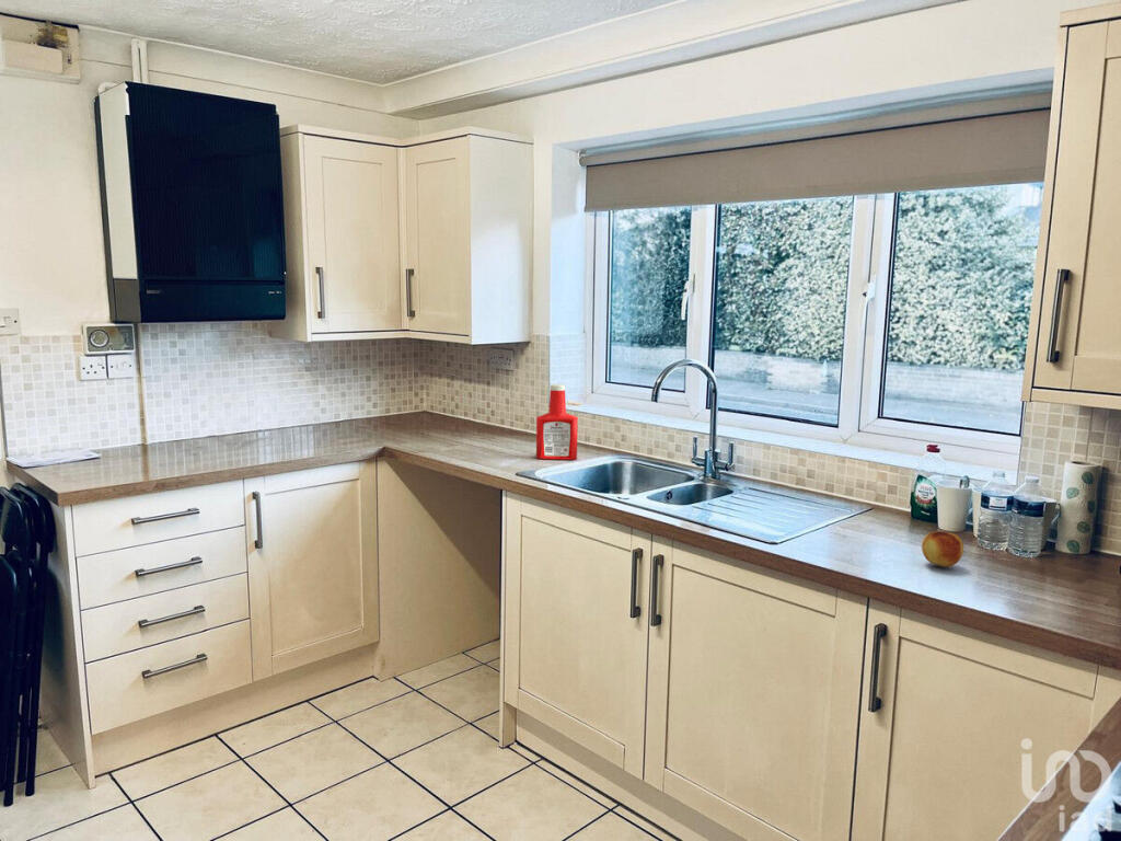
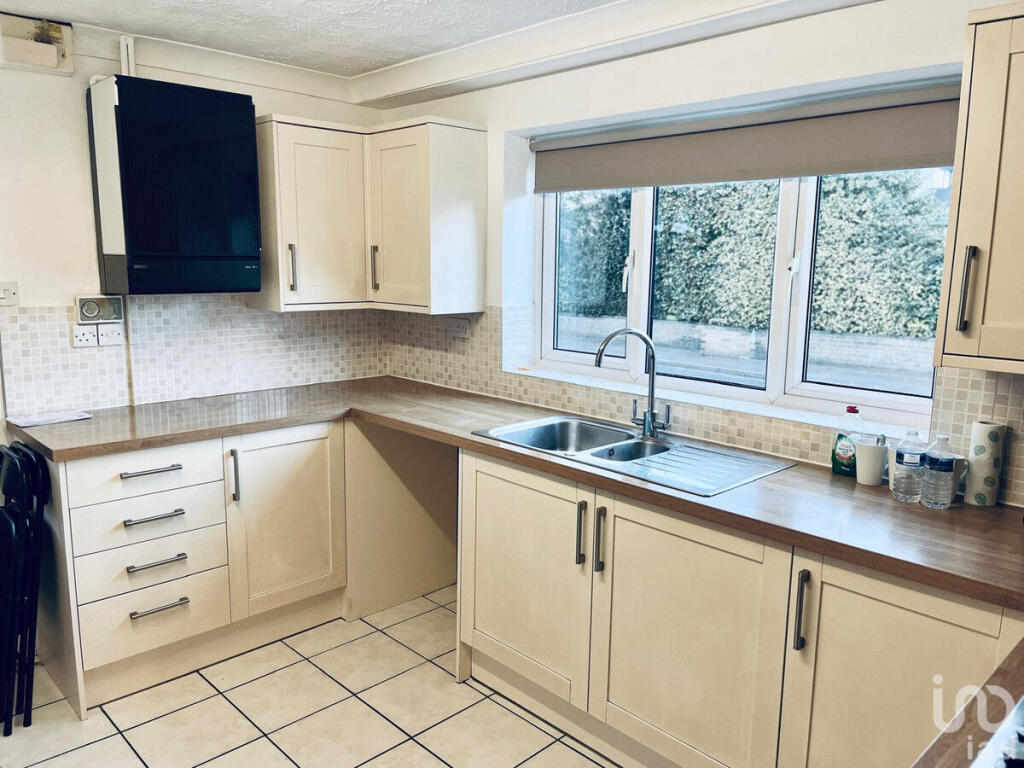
- soap bottle (556, 422)
- fruit (941, 549)
